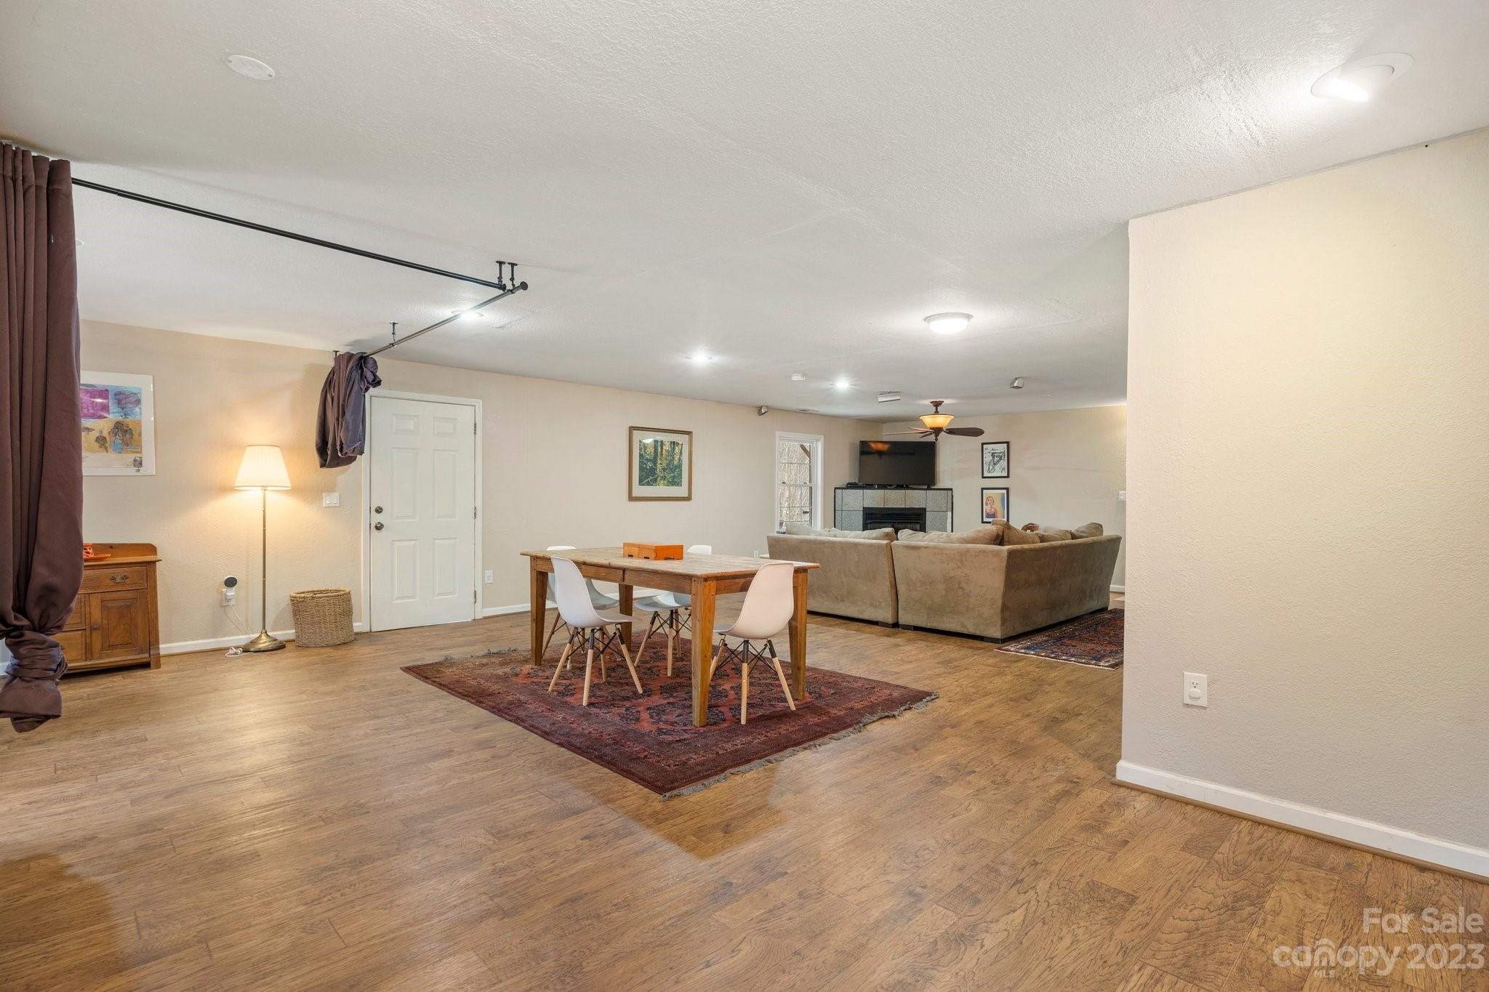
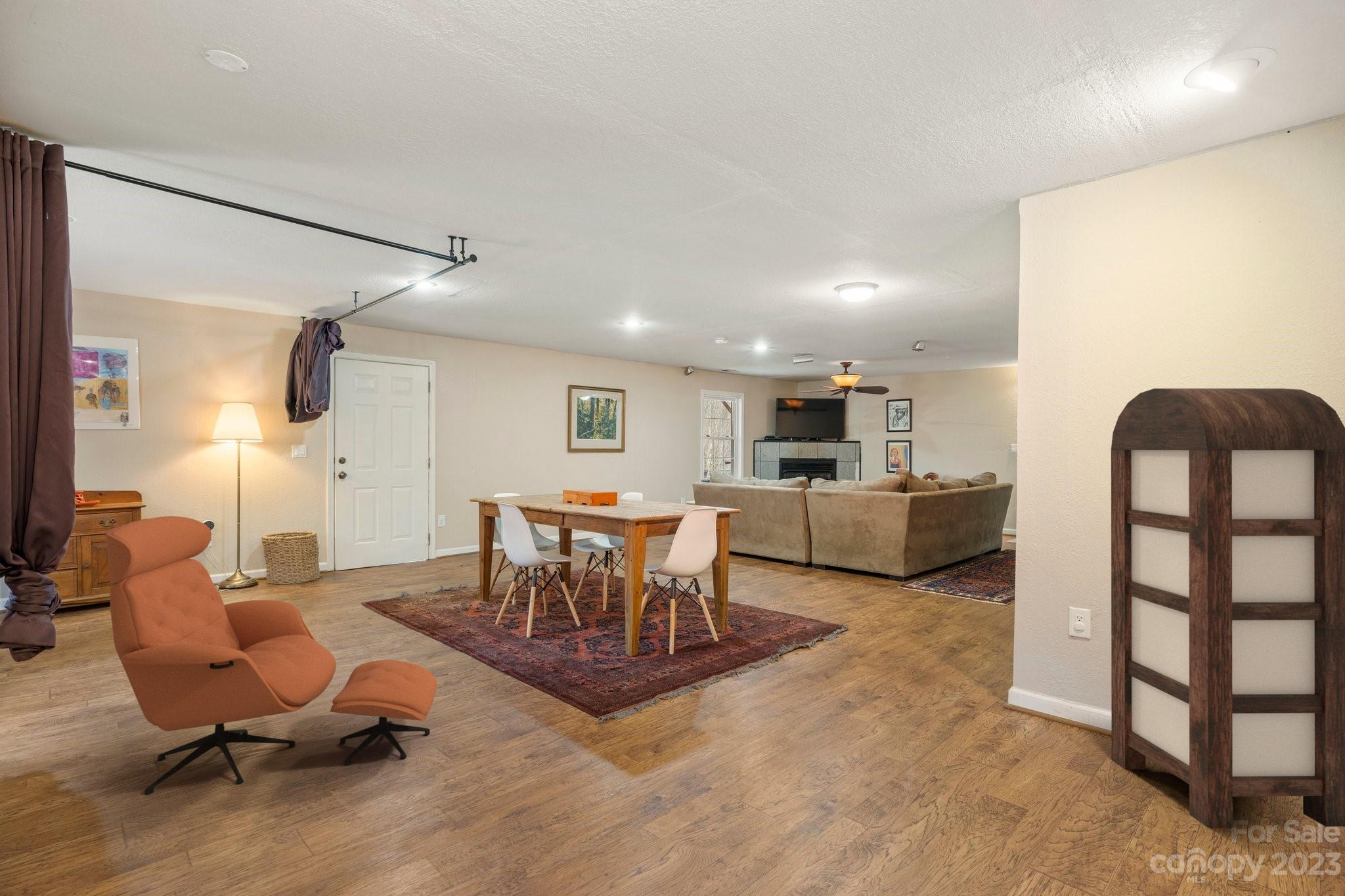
+ bookshelf (1219, 589)
+ armchair (296, 633)
